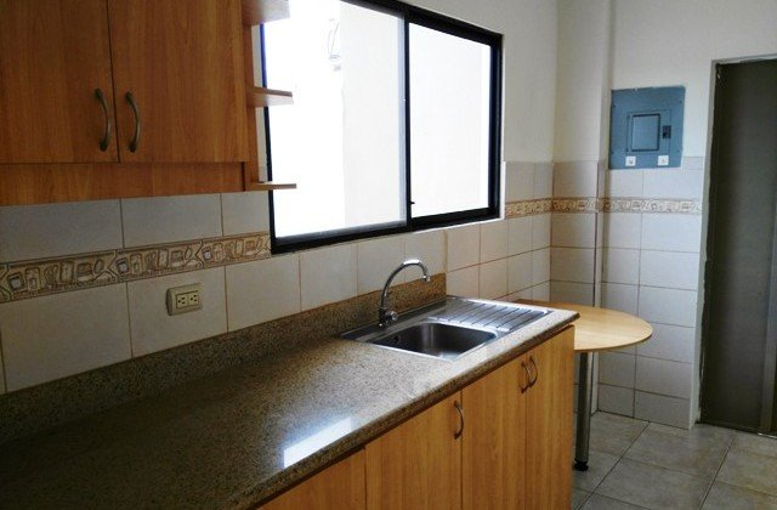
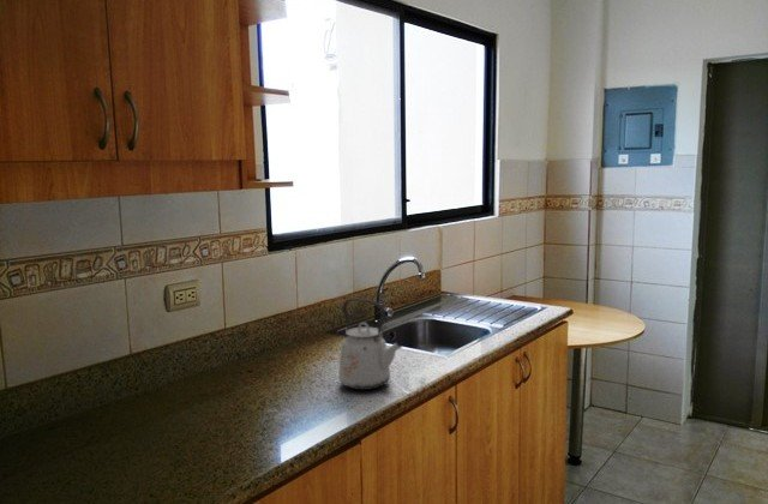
+ kettle (371, 343)
